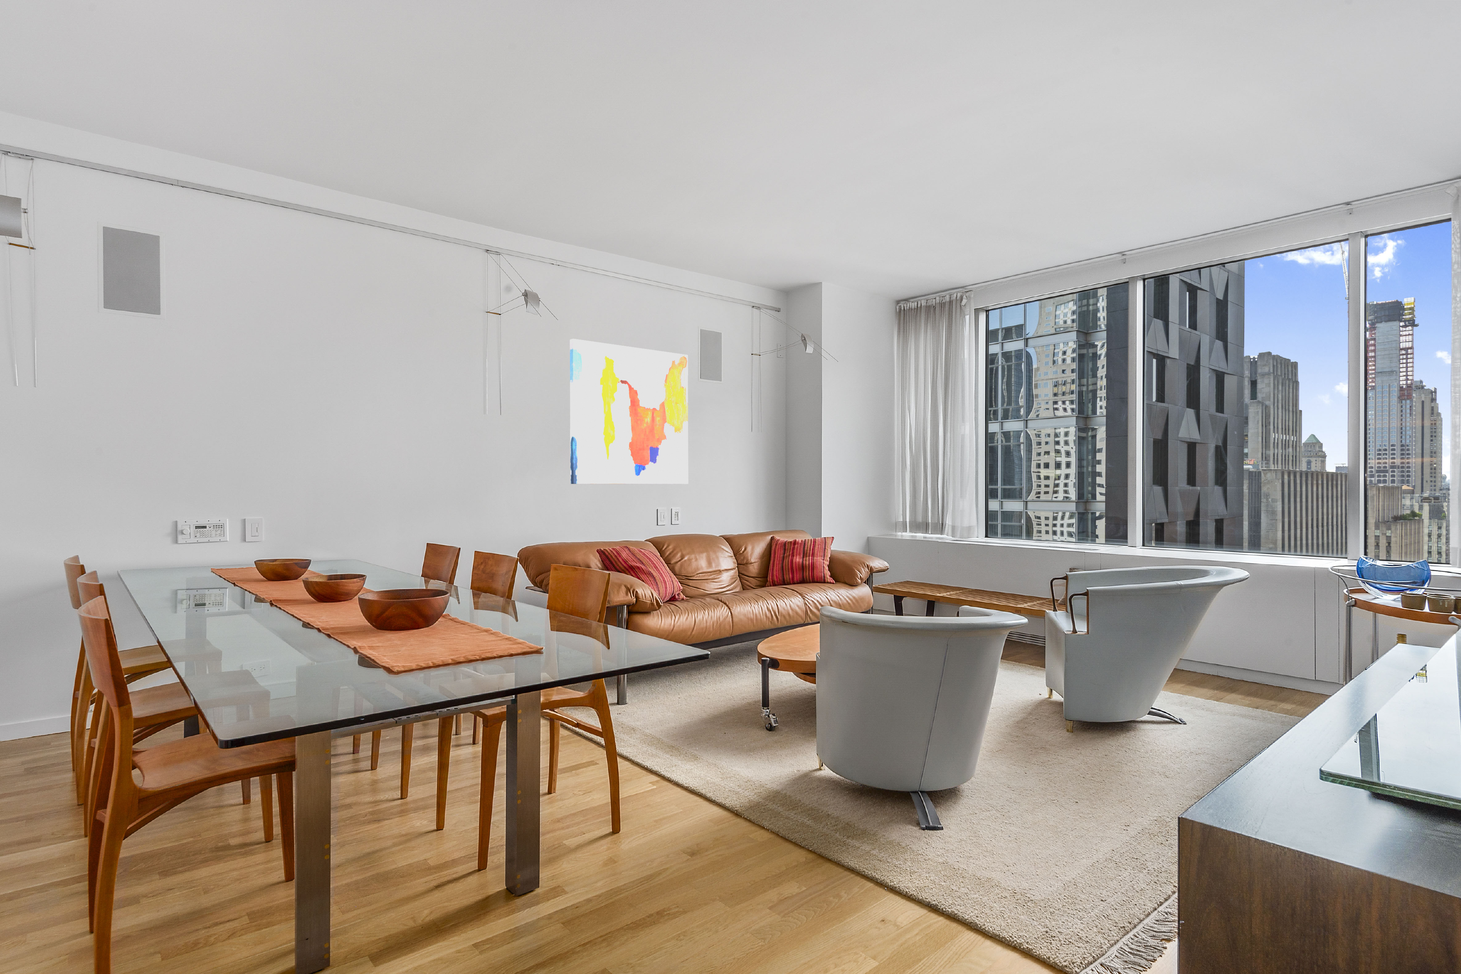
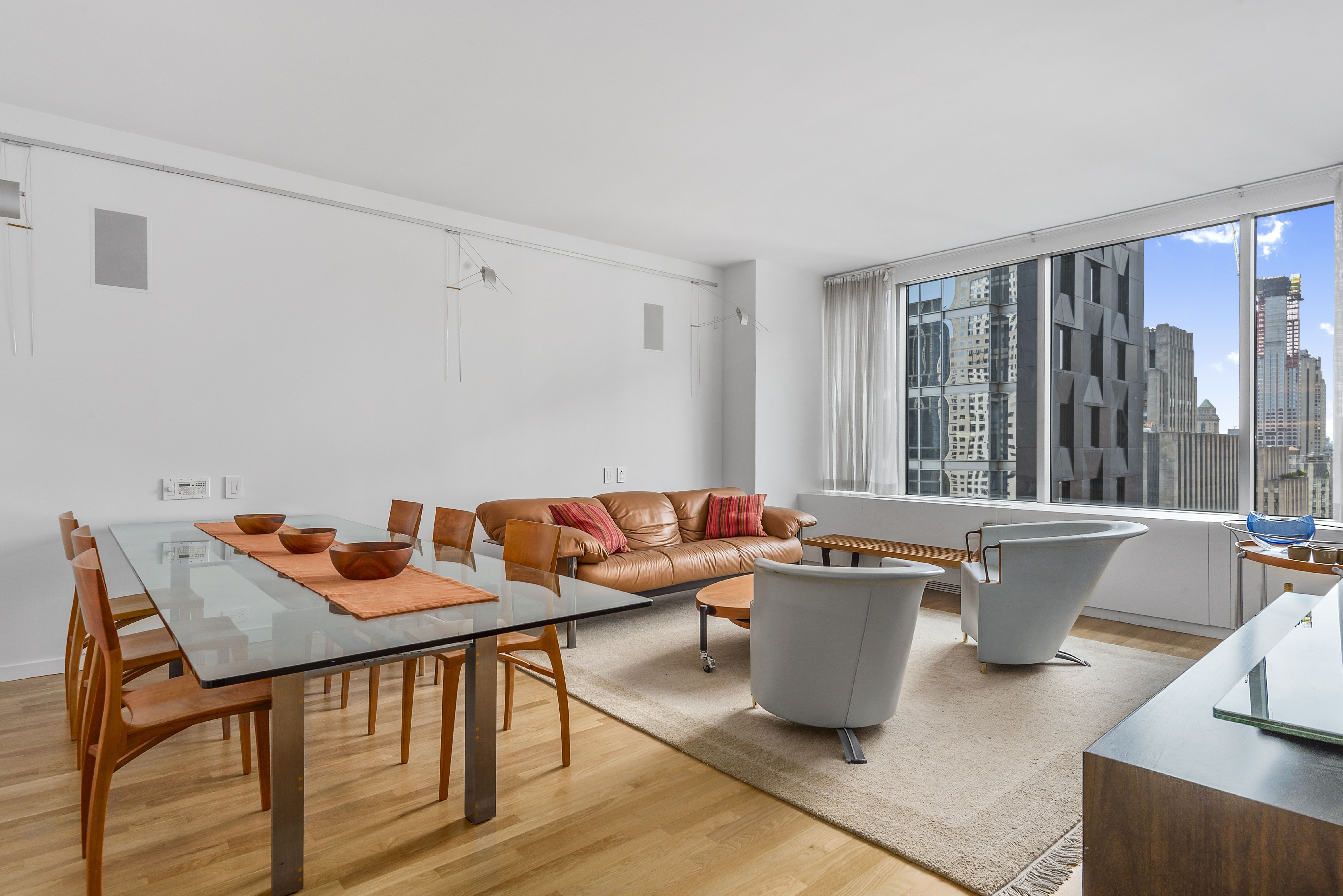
- wall art (632, 415)
